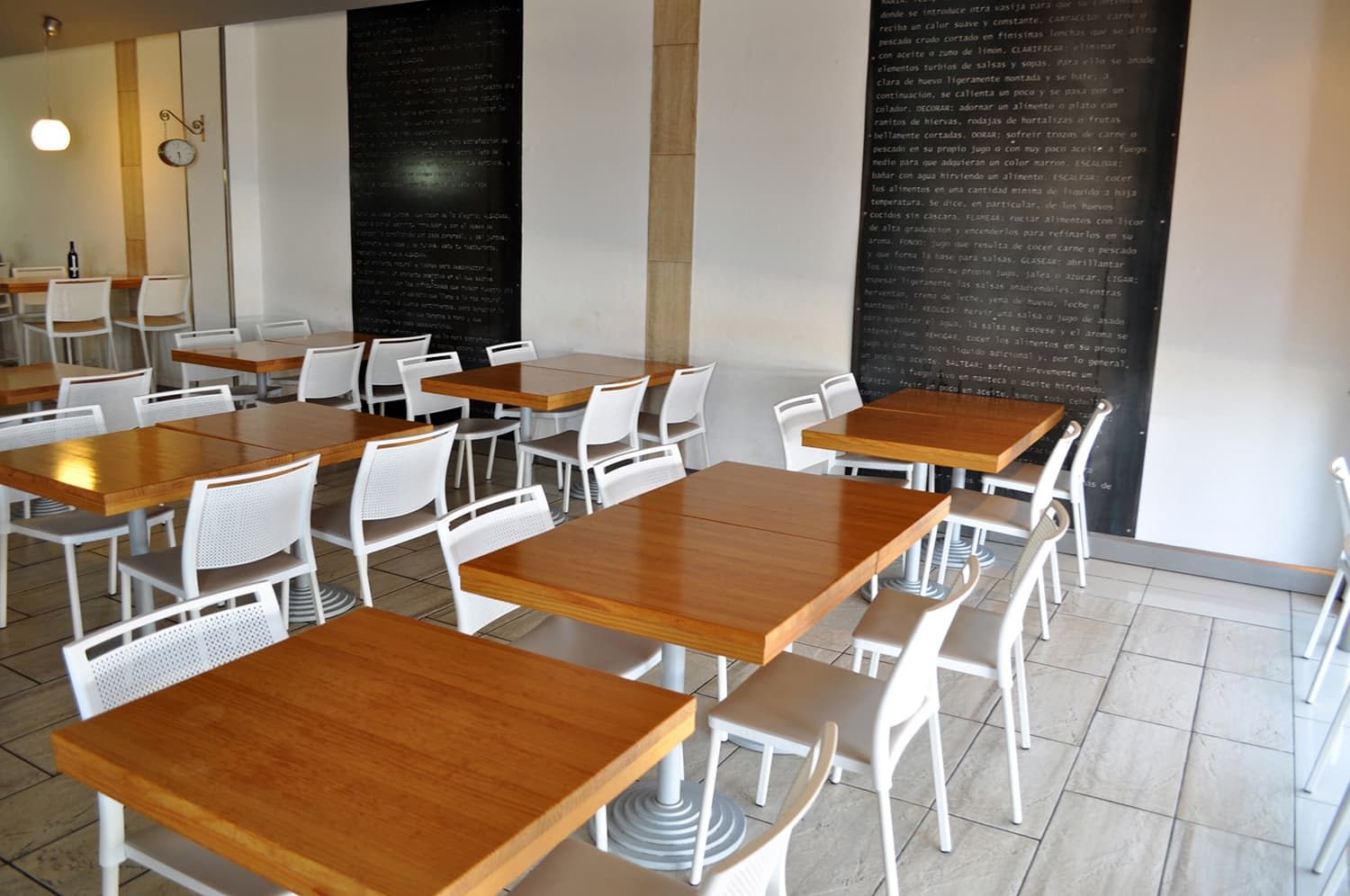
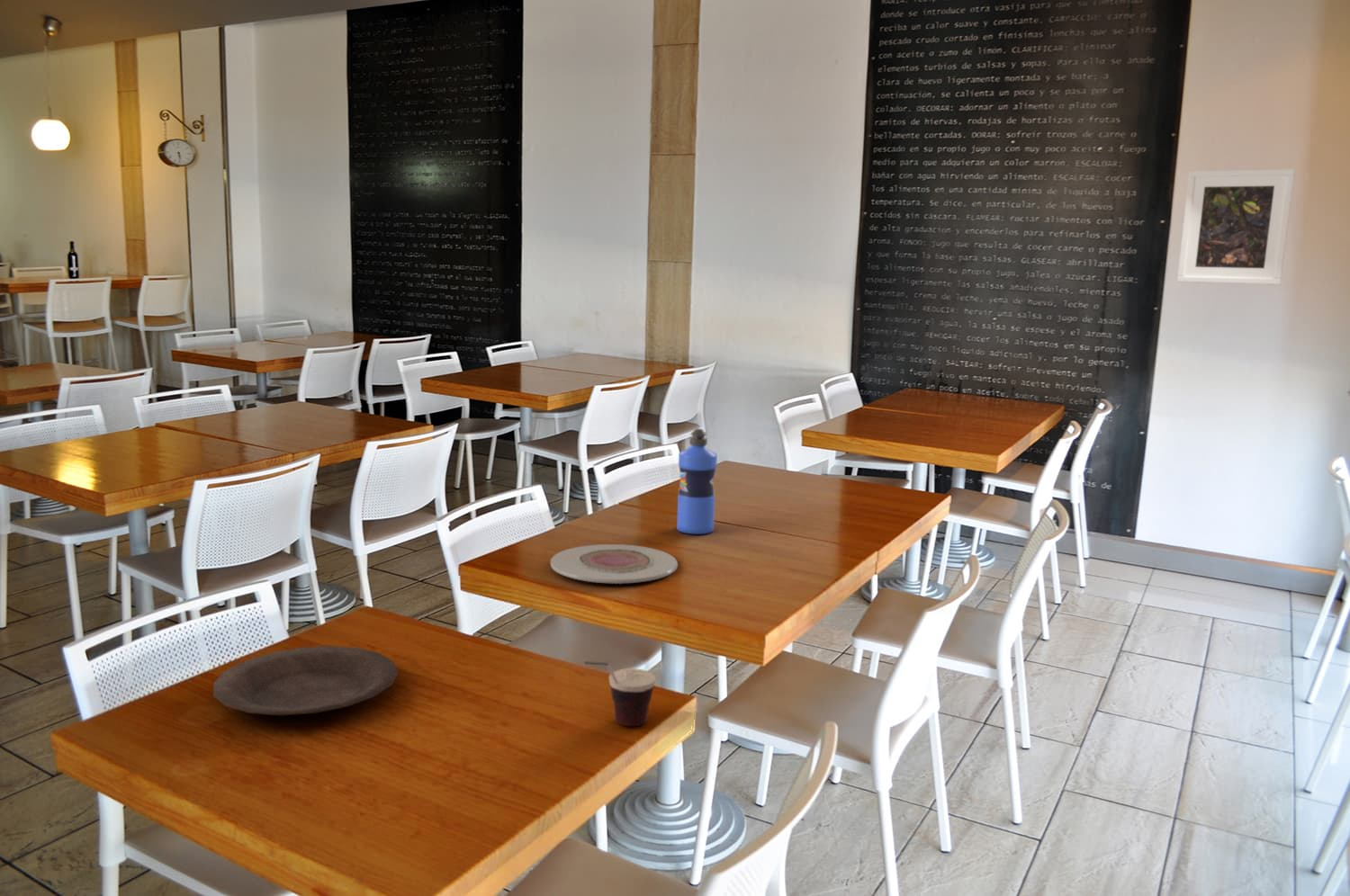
+ water bottle (697, 479)
+ plate (308, 685)
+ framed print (1234, 227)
+ plate (614, 561)
+ cup (617, 688)
